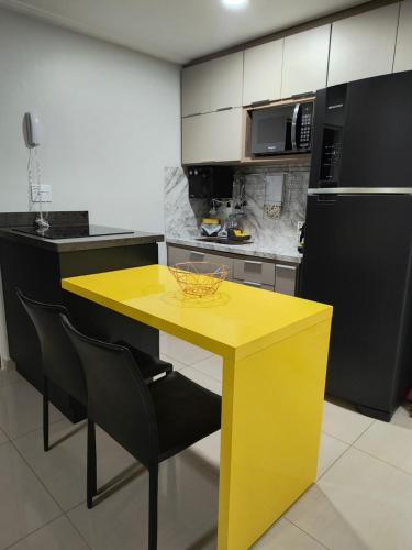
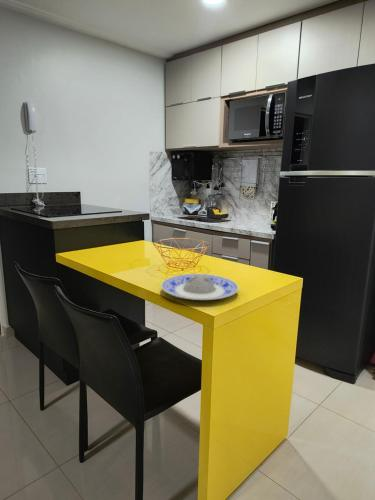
+ plate (199, 284)
